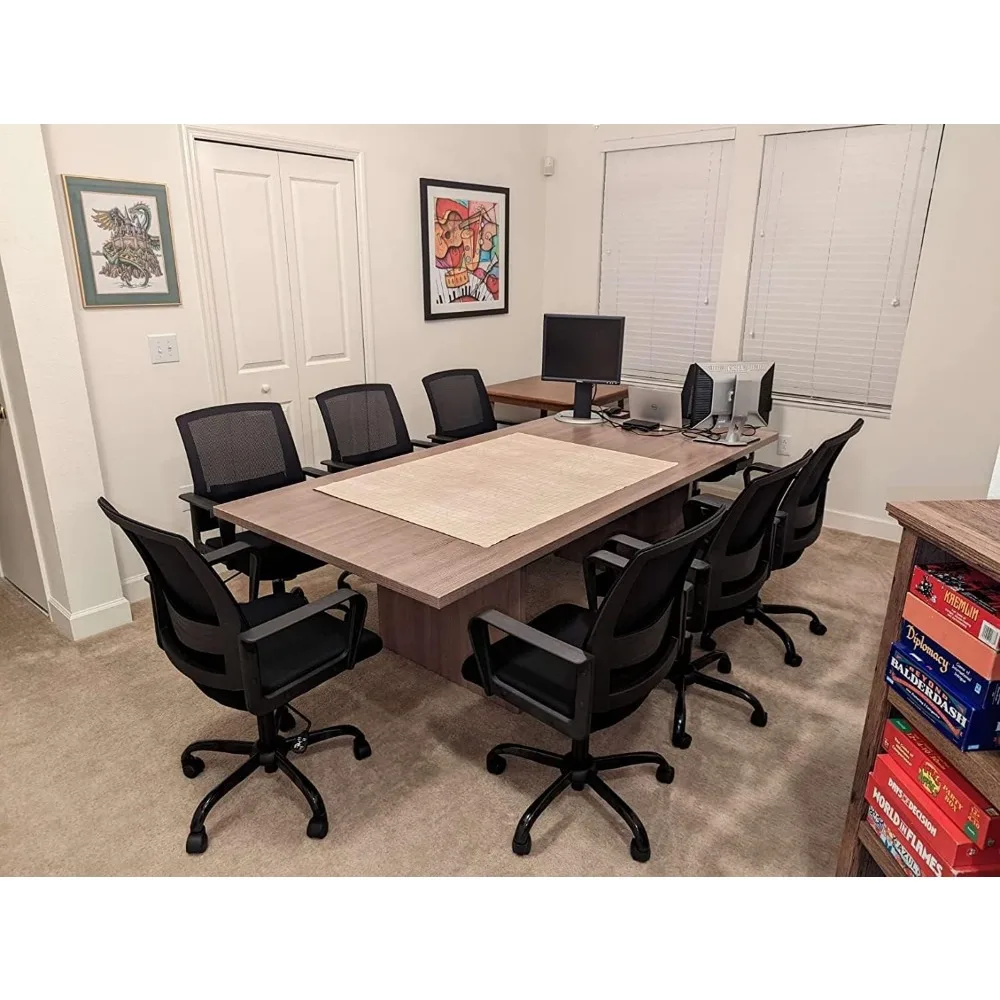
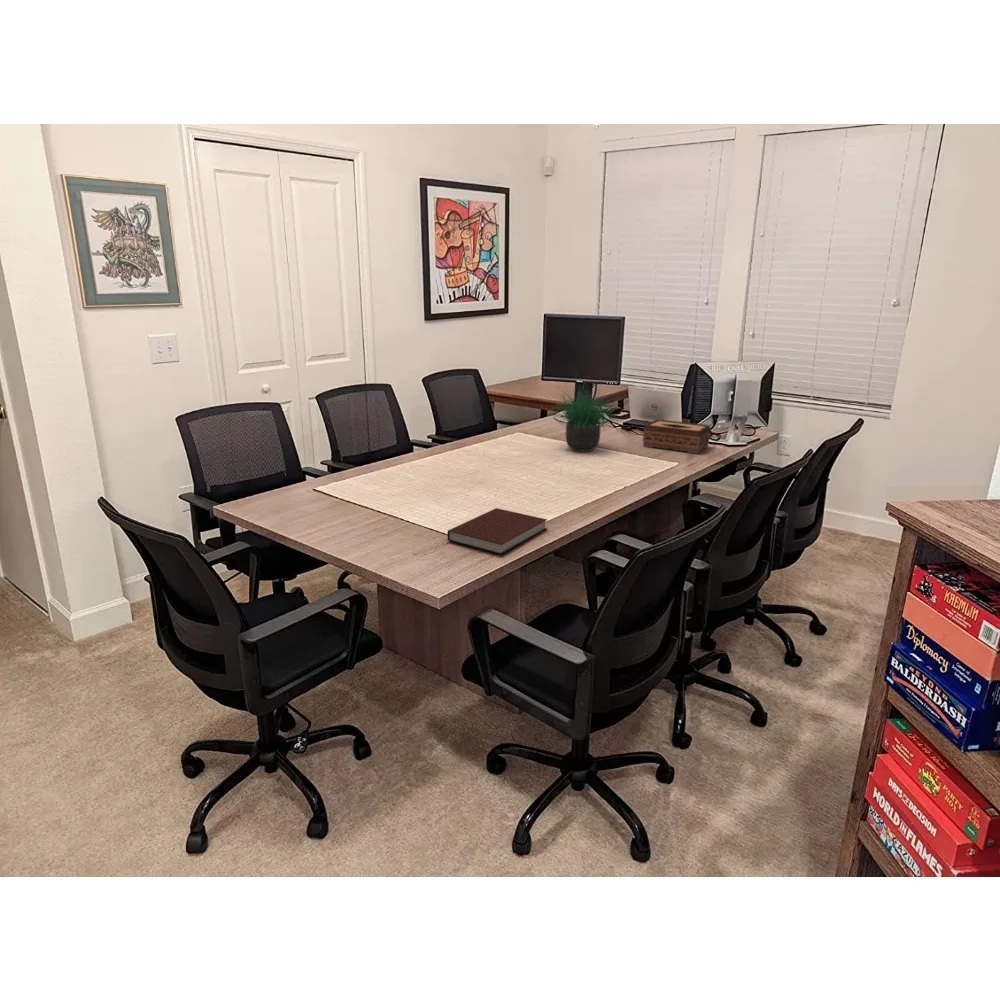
+ notebook (498, 529)
+ potted plant (583, 410)
+ tissue box (676, 435)
